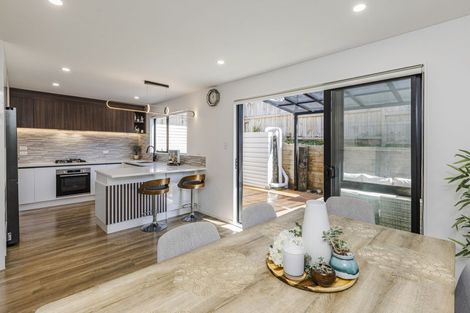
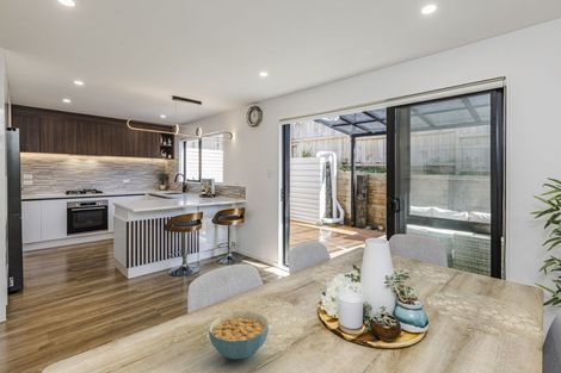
+ cereal bowl (239, 338)
